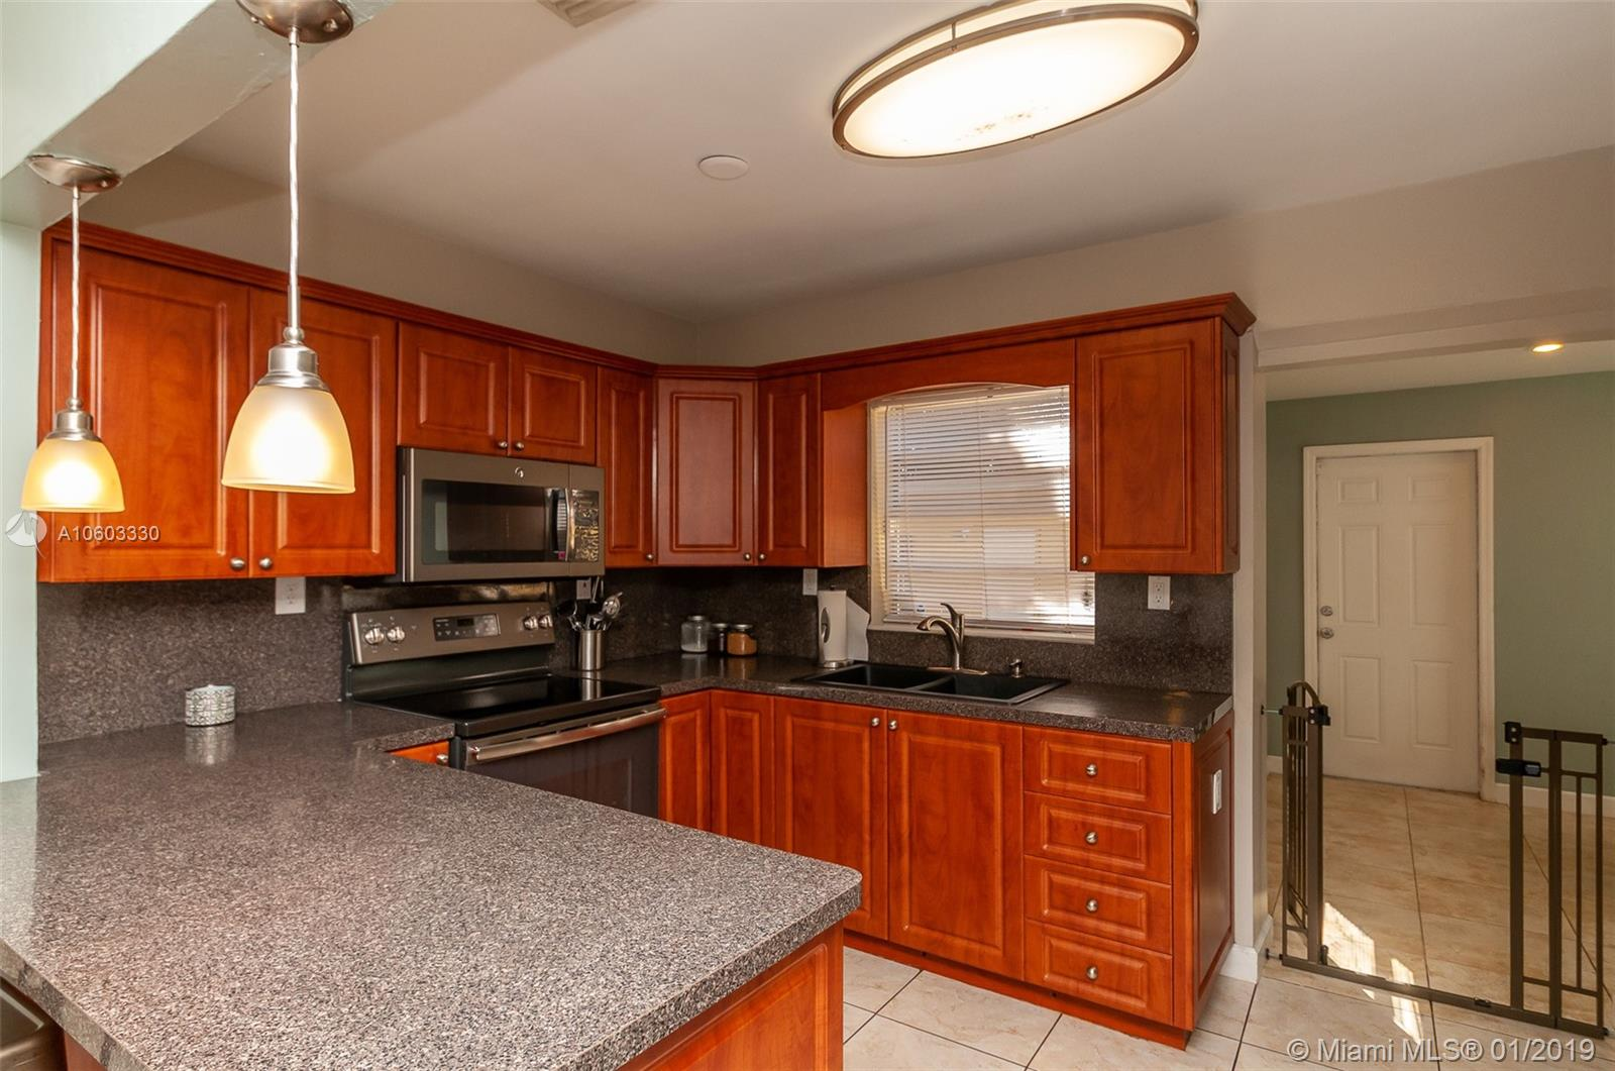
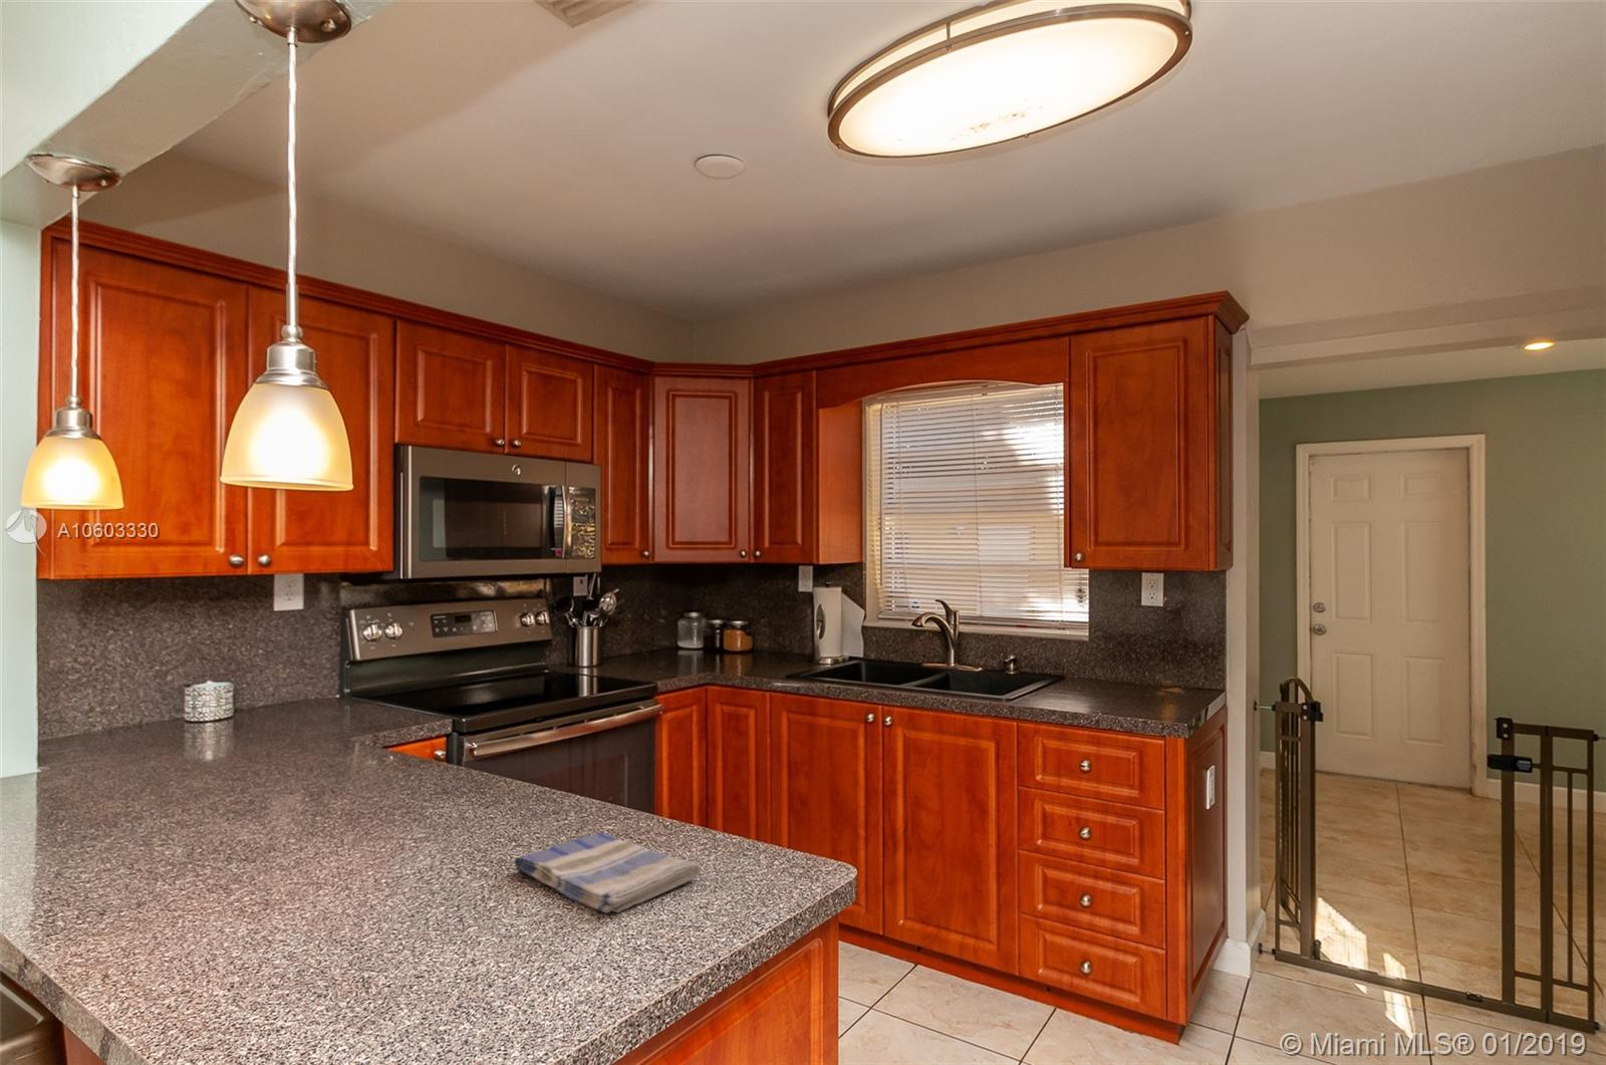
+ dish towel (606, 867)
